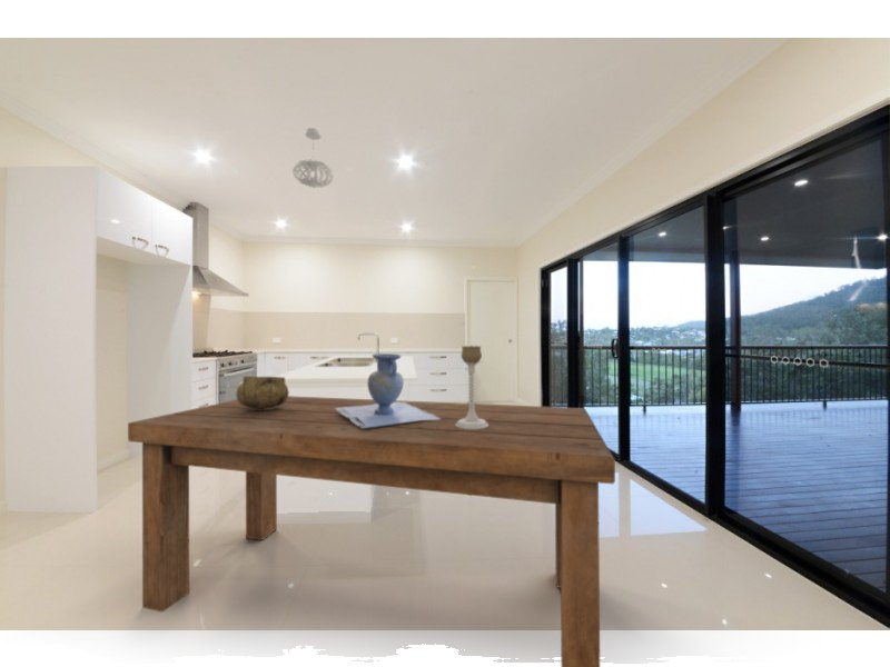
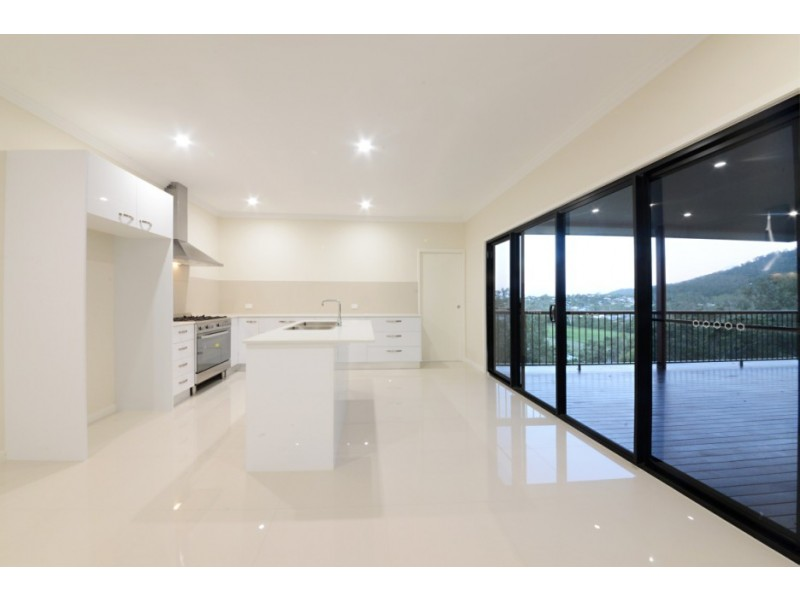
- pendant light (313, 159)
- vase (385, 385)
- dining table (375, 485)
- decorative bowl (261, 392)
- candle holder (471, 385)
